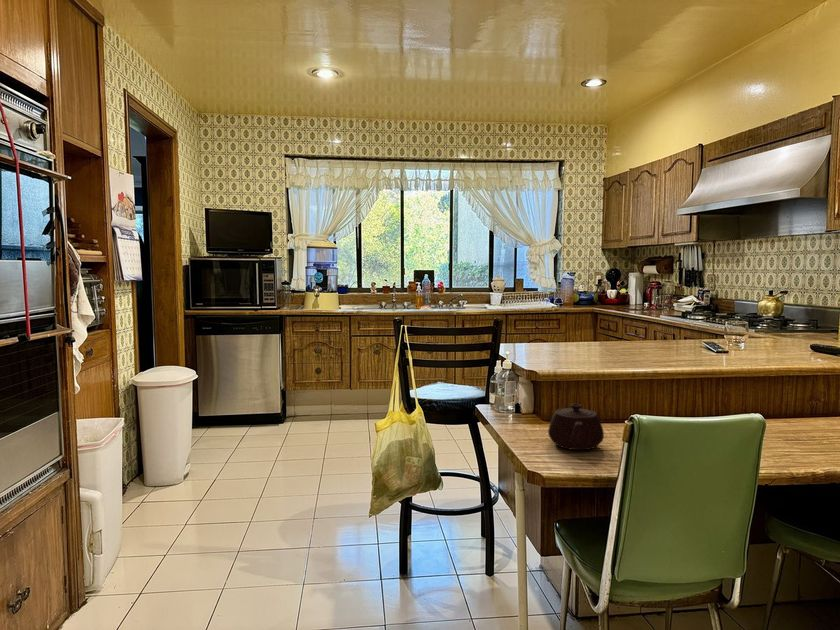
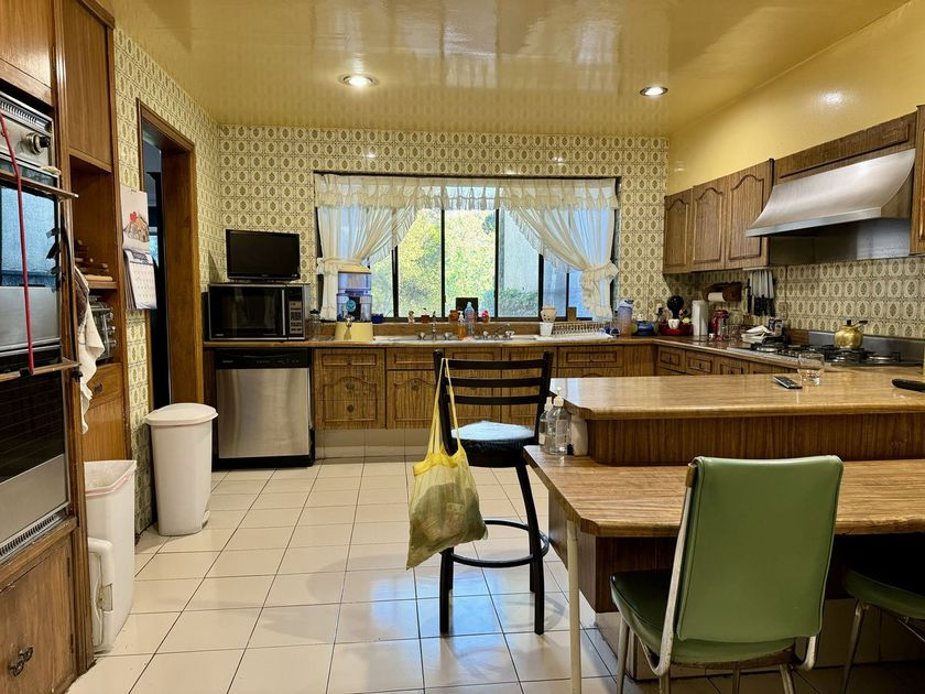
- teapot (575, 425)
